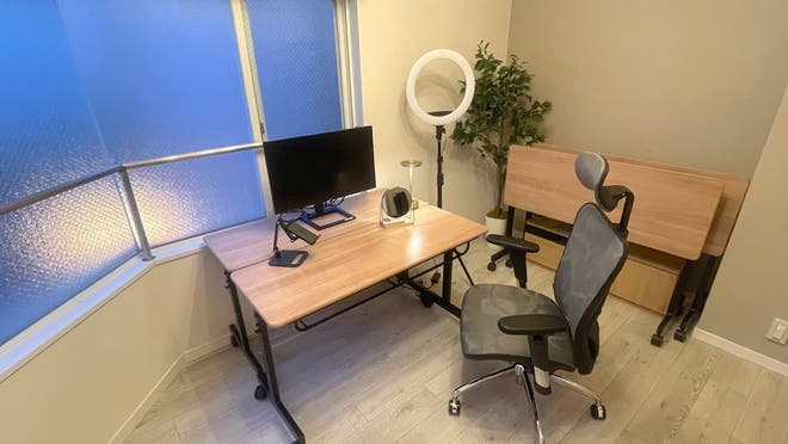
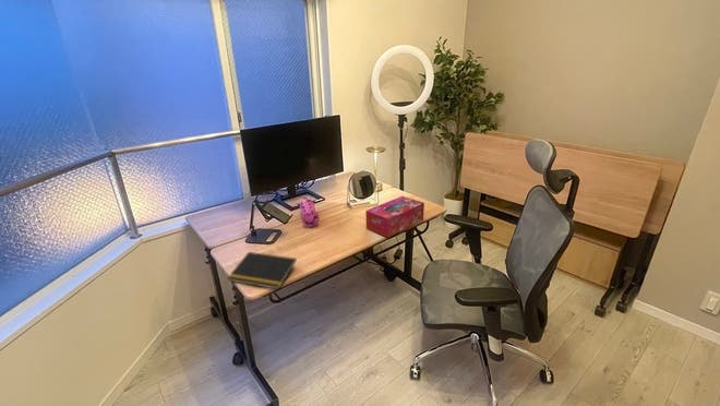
+ tissue box (395, 215)
+ notepad (262, 268)
+ pencil case (308, 211)
